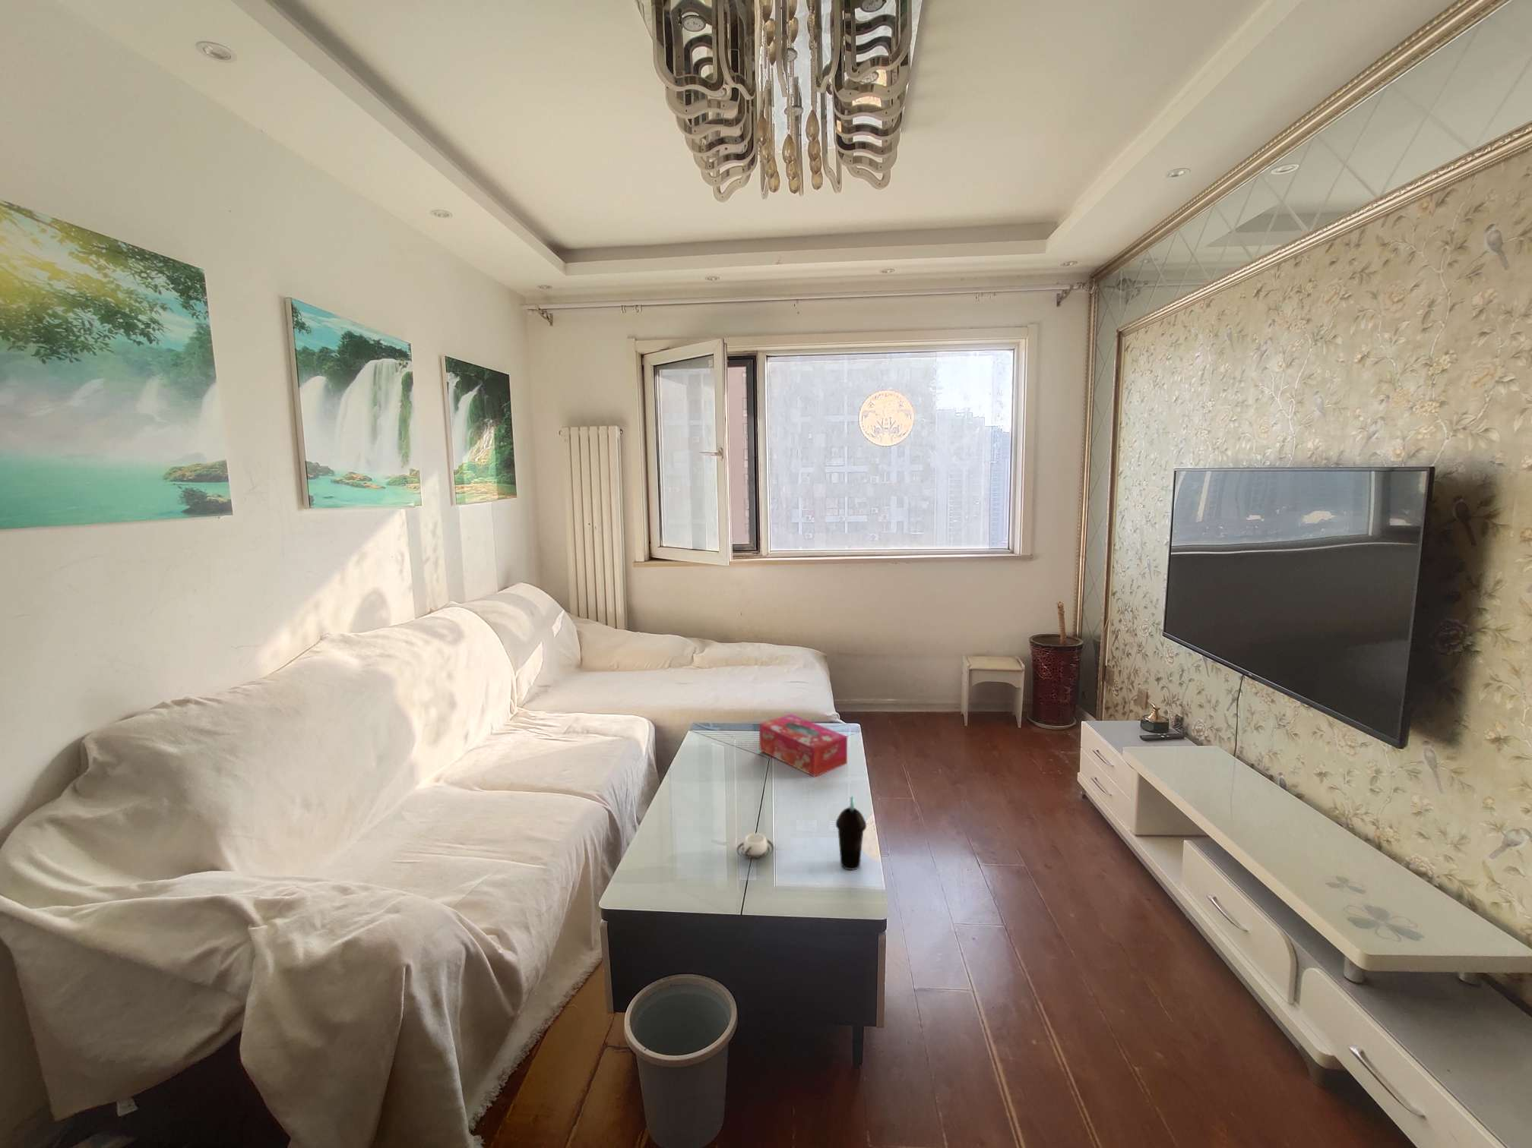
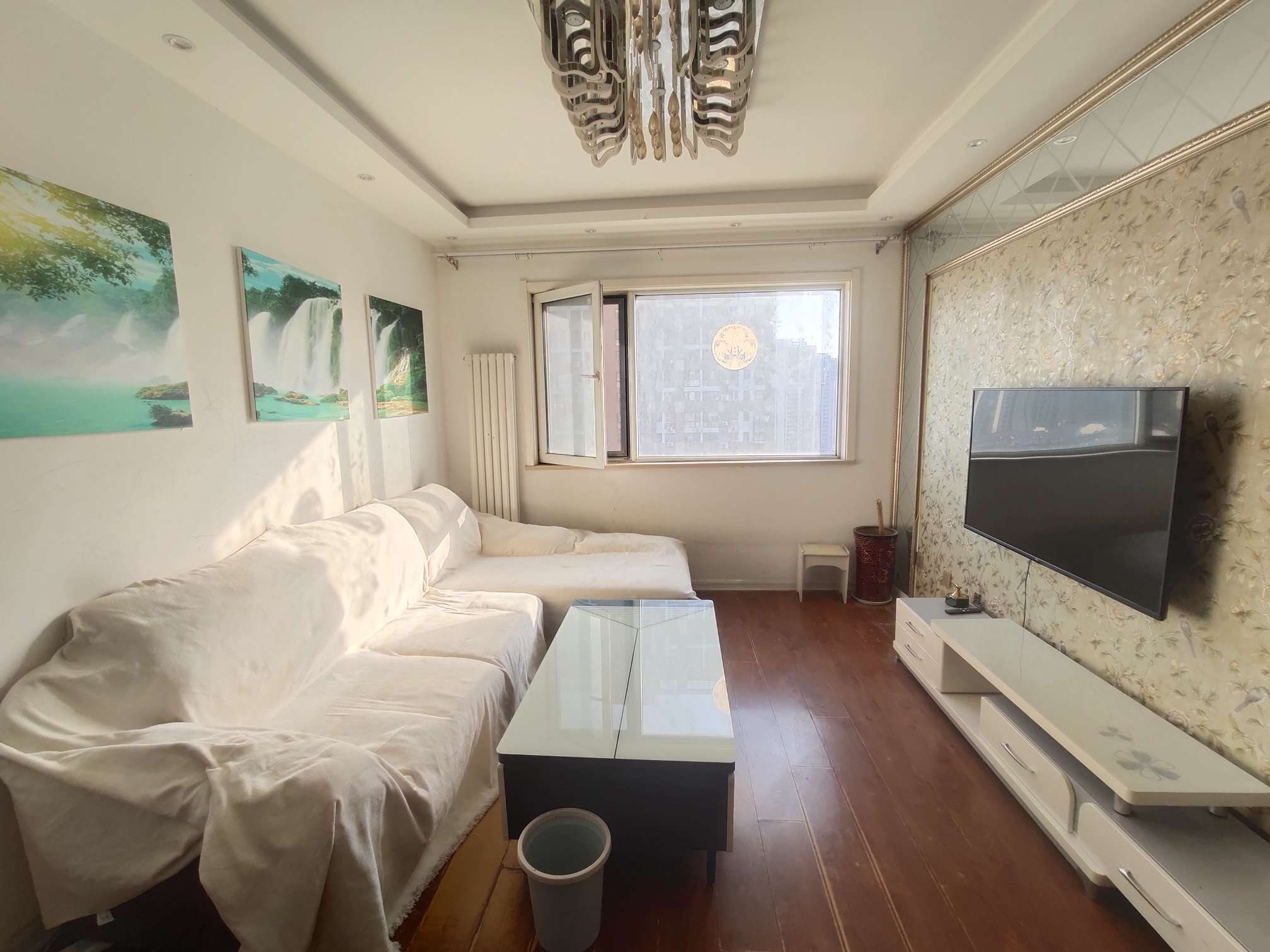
- cup (850, 831)
- cup (755, 845)
- tissue box (802, 743)
